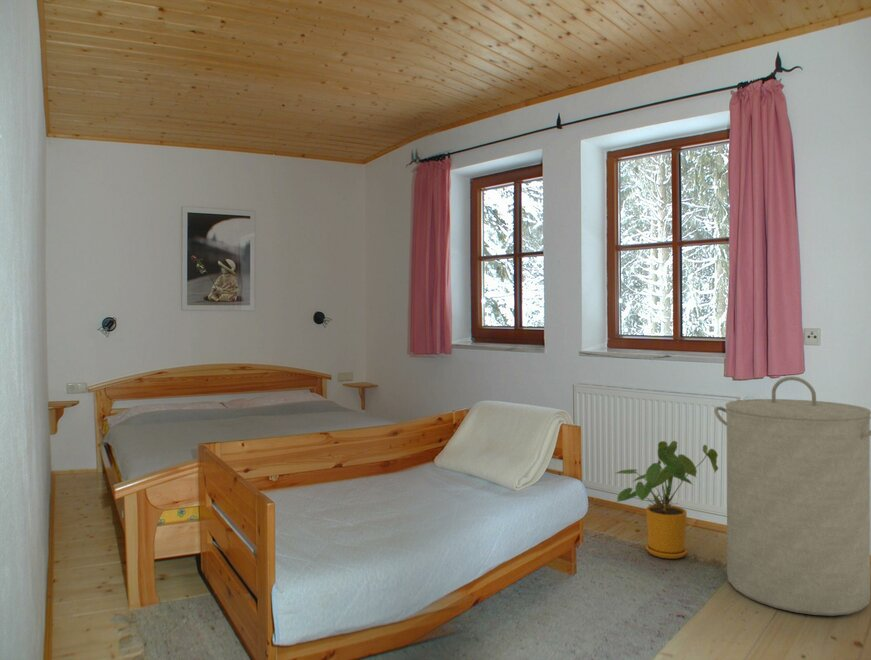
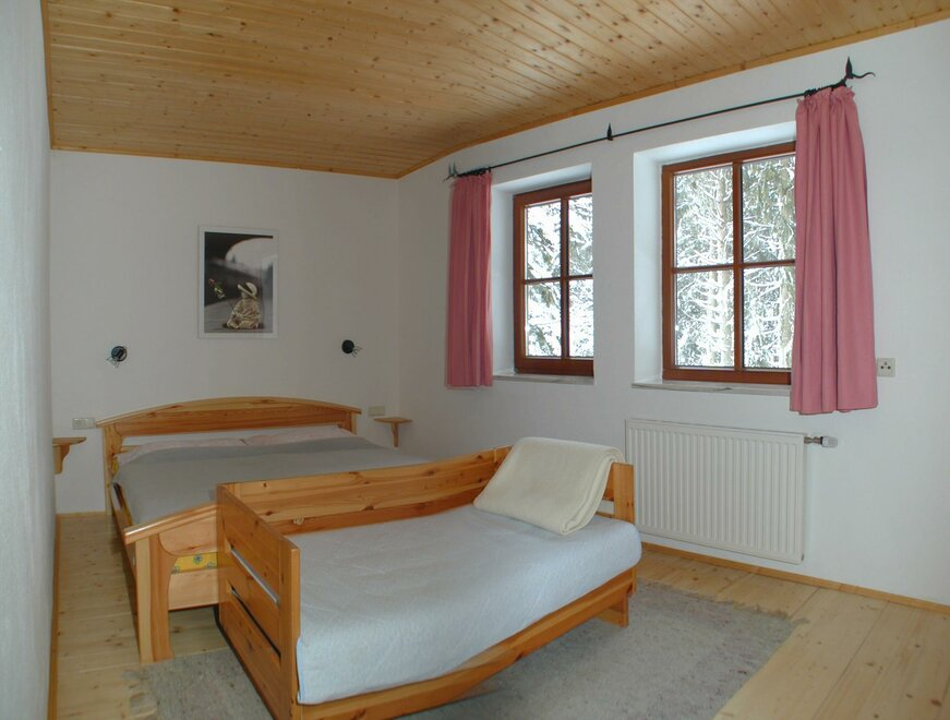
- house plant (664, 498)
- laundry hamper (795, 482)
